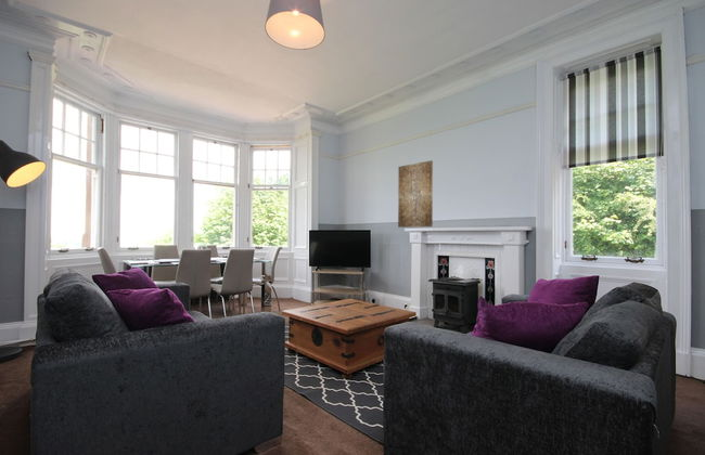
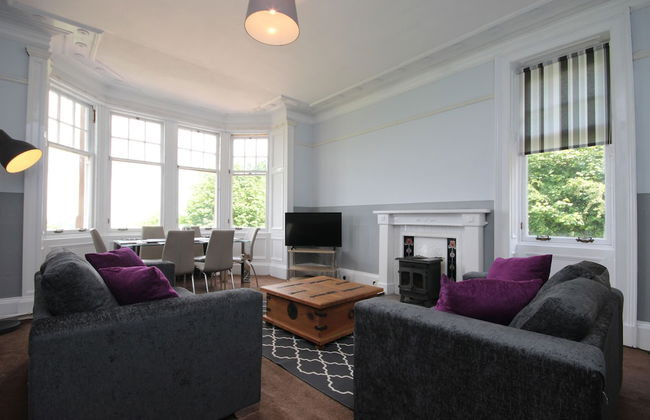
- wall art (414, 195)
